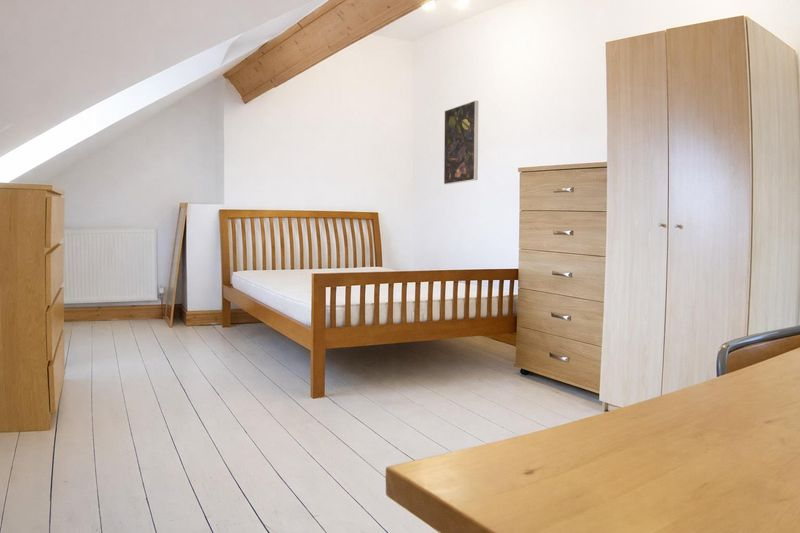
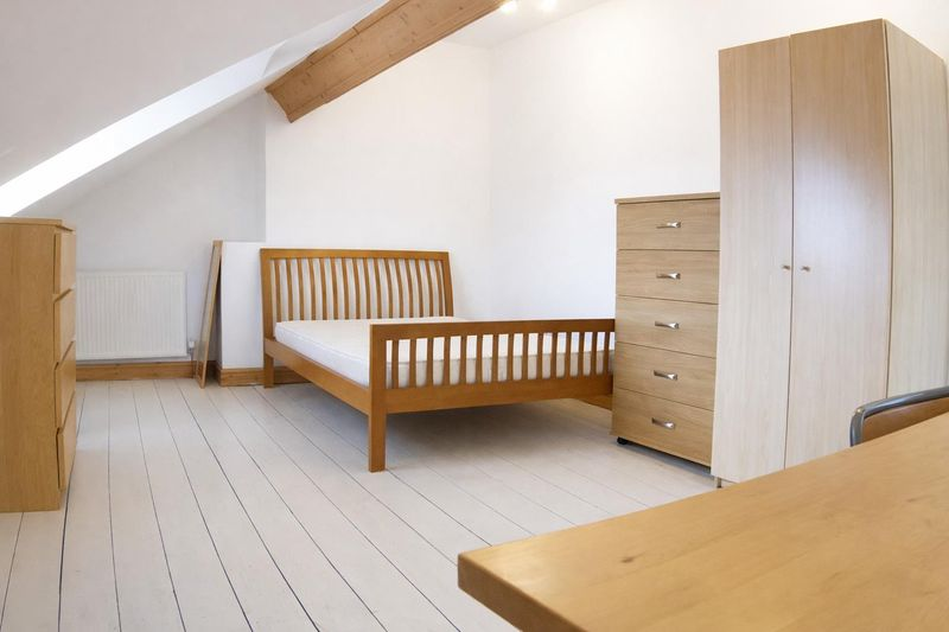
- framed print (460, 144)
